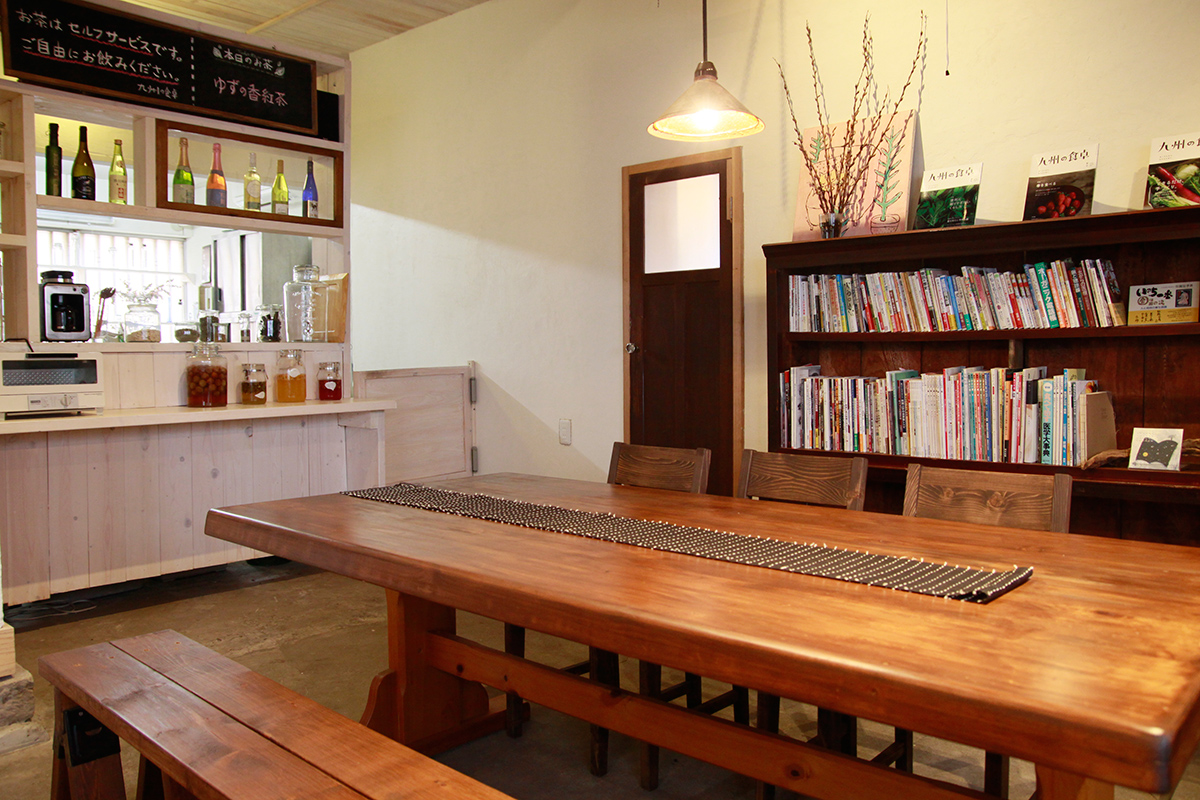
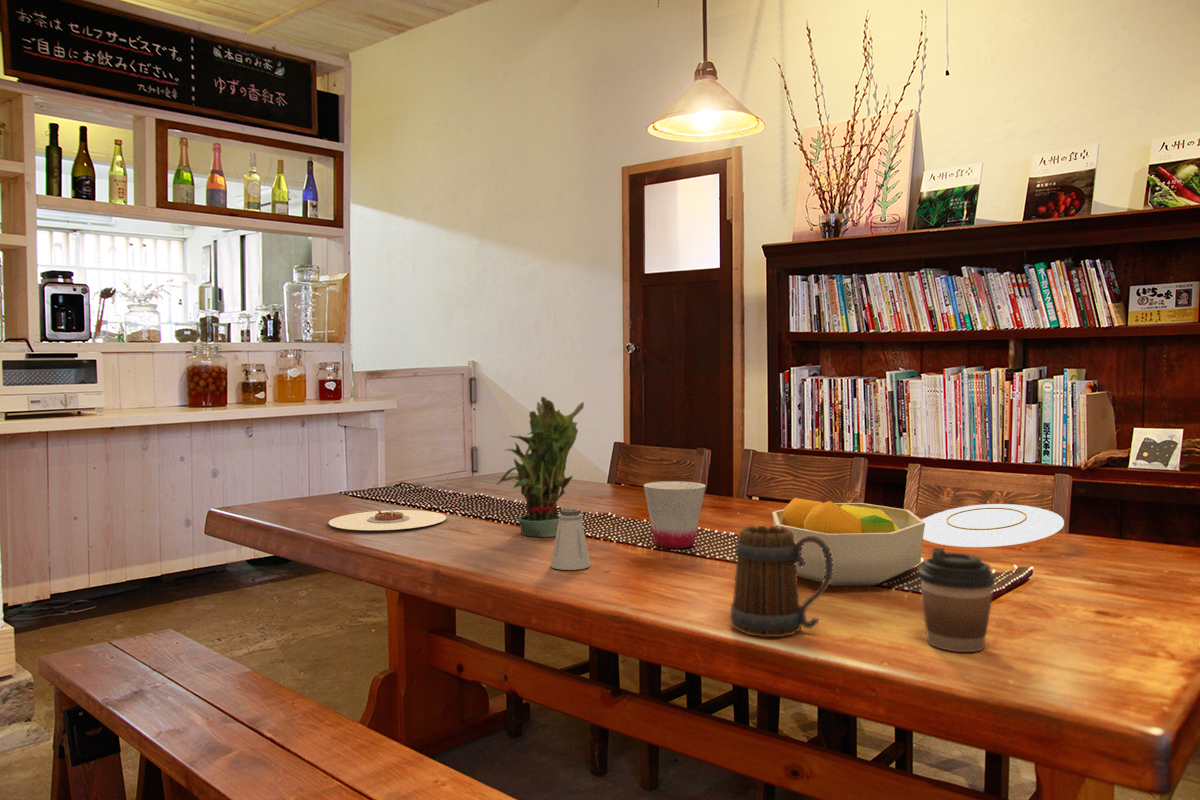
+ mug (780, 580)
+ plate (986, 523)
+ saltshaker (570, 537)
+ potted plant (540, 465)
+ cup (674, 514)
+ fruit bowl (845, 531)
+ coffee cup (956, 597)
+ plate (388, 514)
